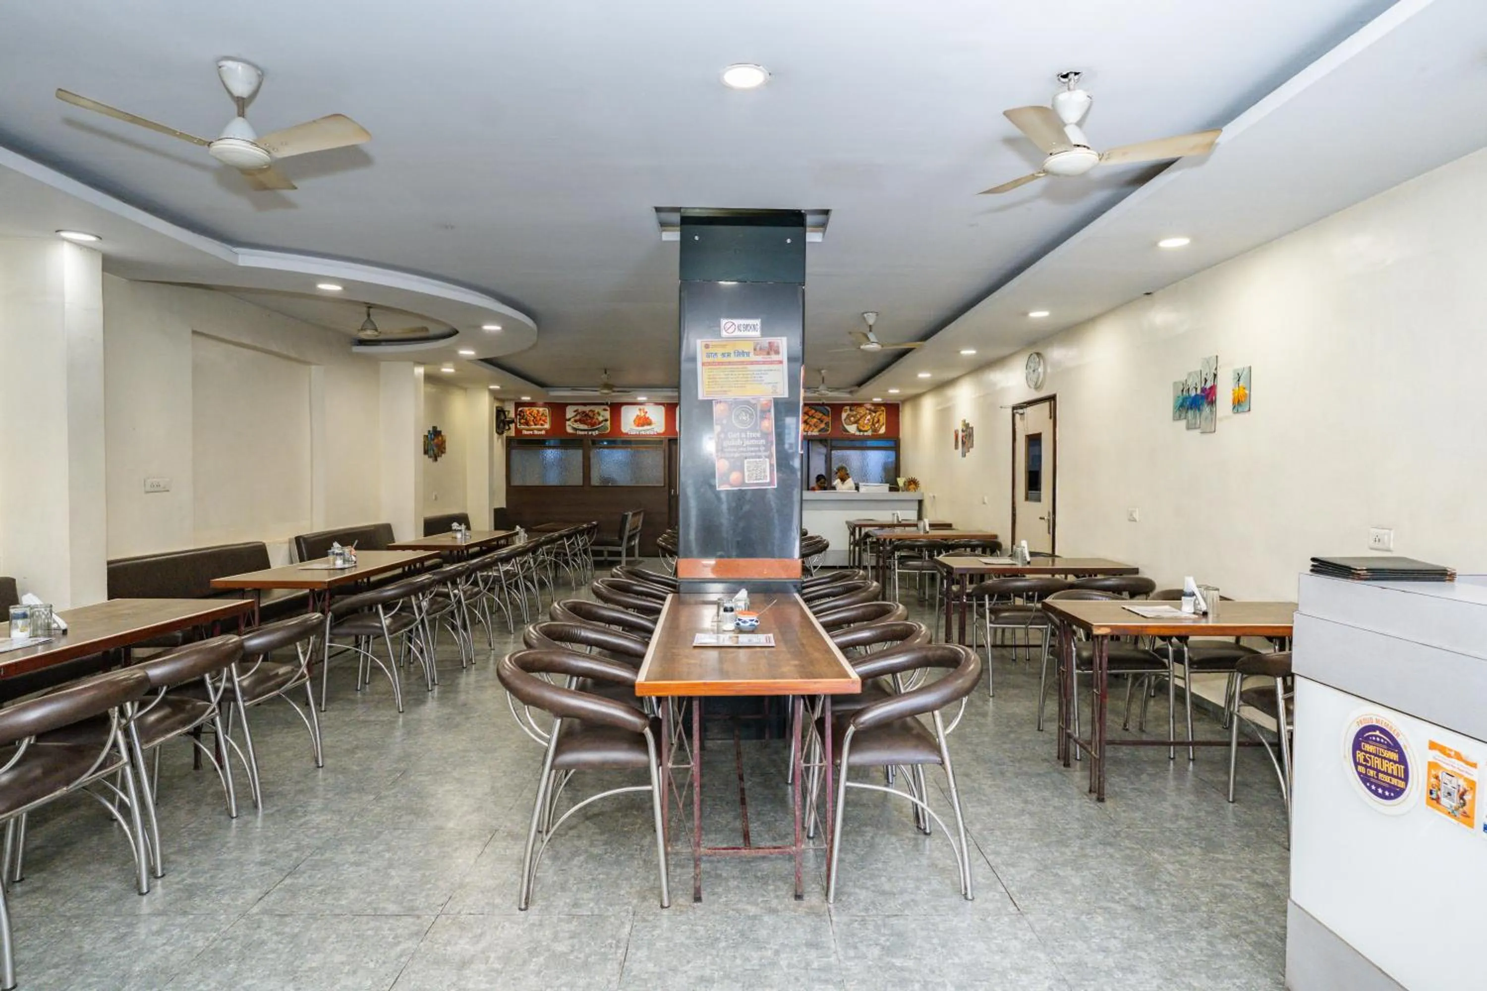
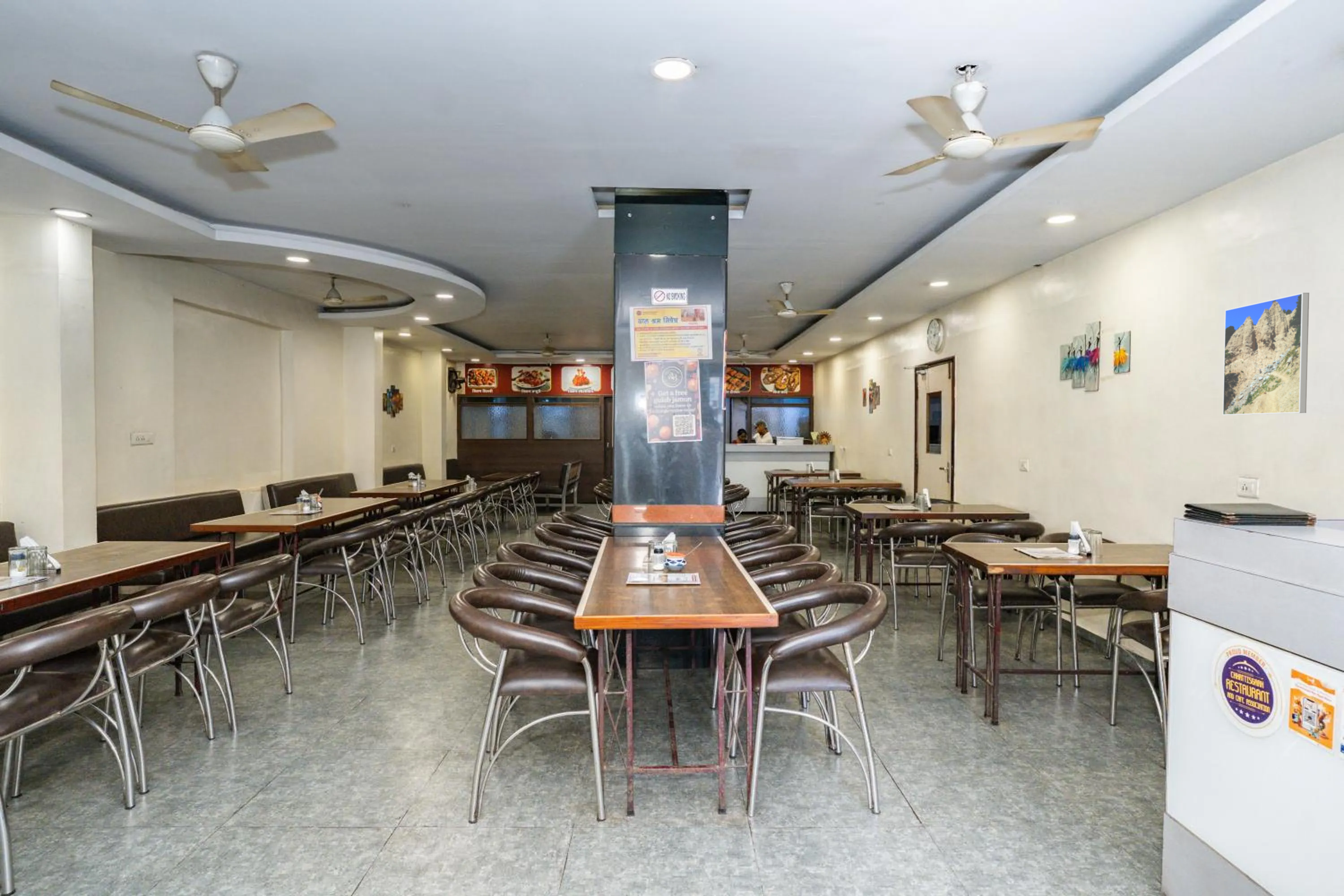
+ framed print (1263, 358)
